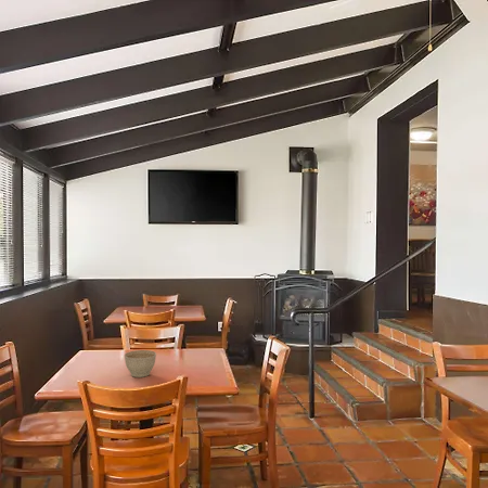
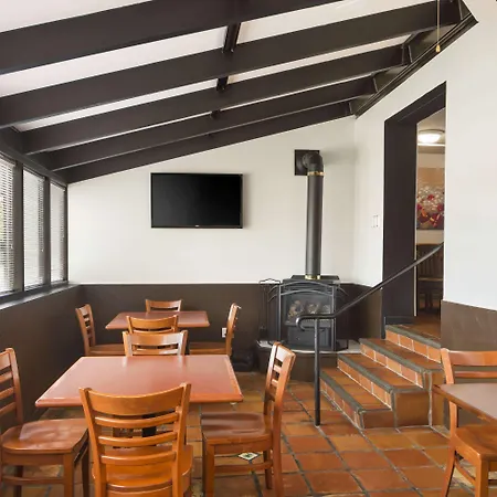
- planter bowl (140, 364)
